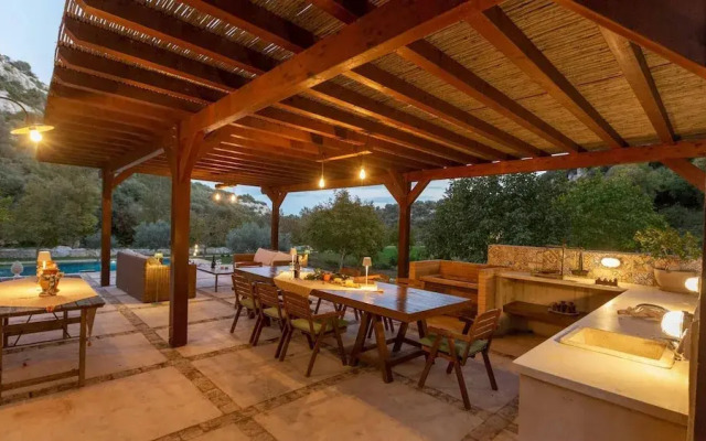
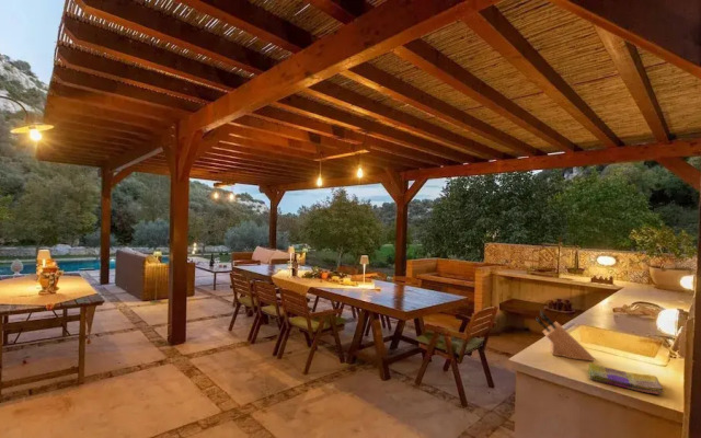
+ knife block (564, 334)
+ dish towel (623, 377)
